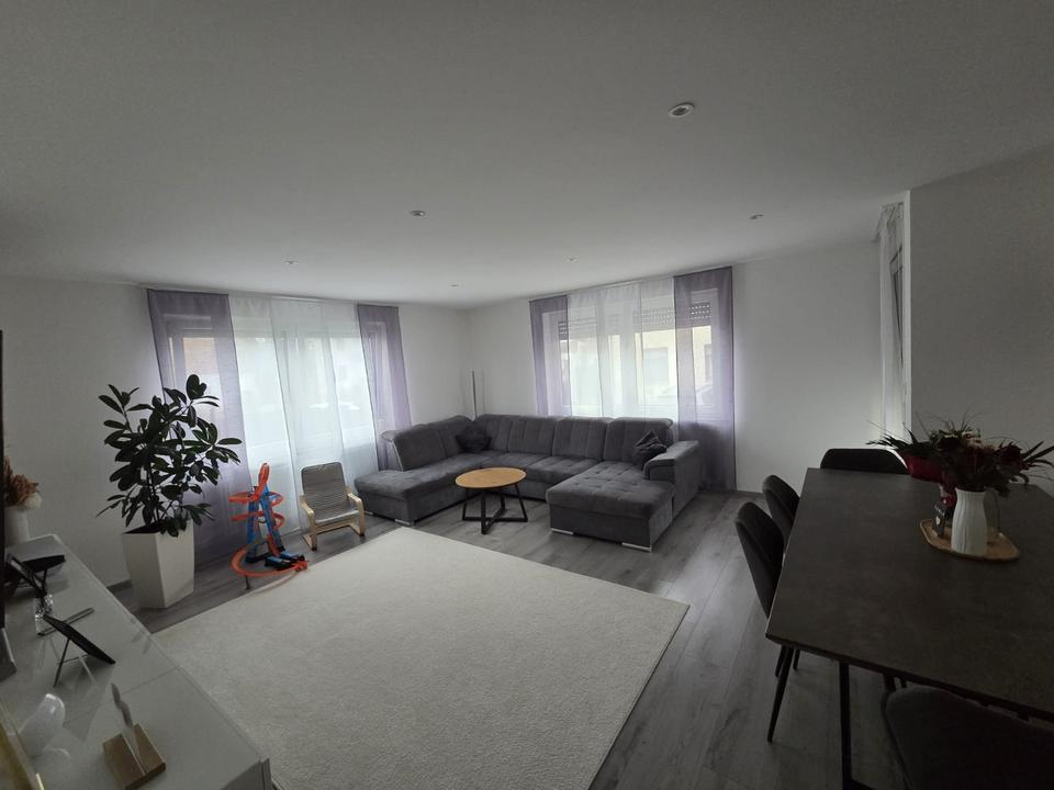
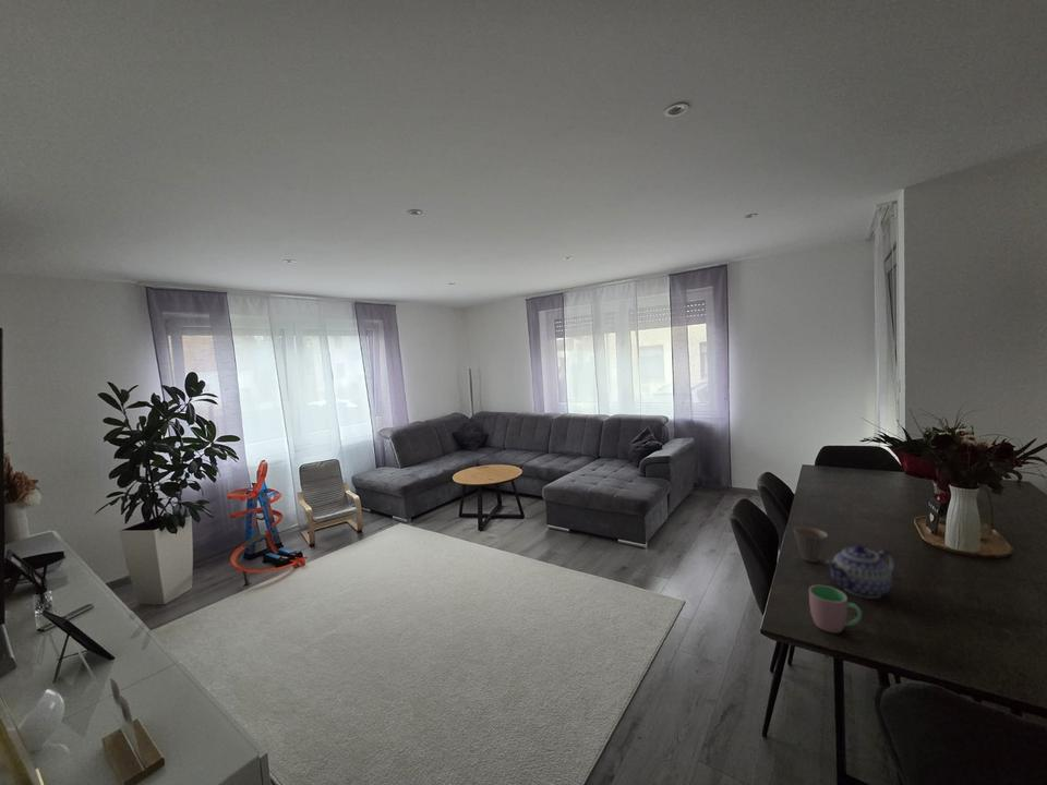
+ teapot (861, 567)
+ cup (810, 545)
+ cup (834, 611)
